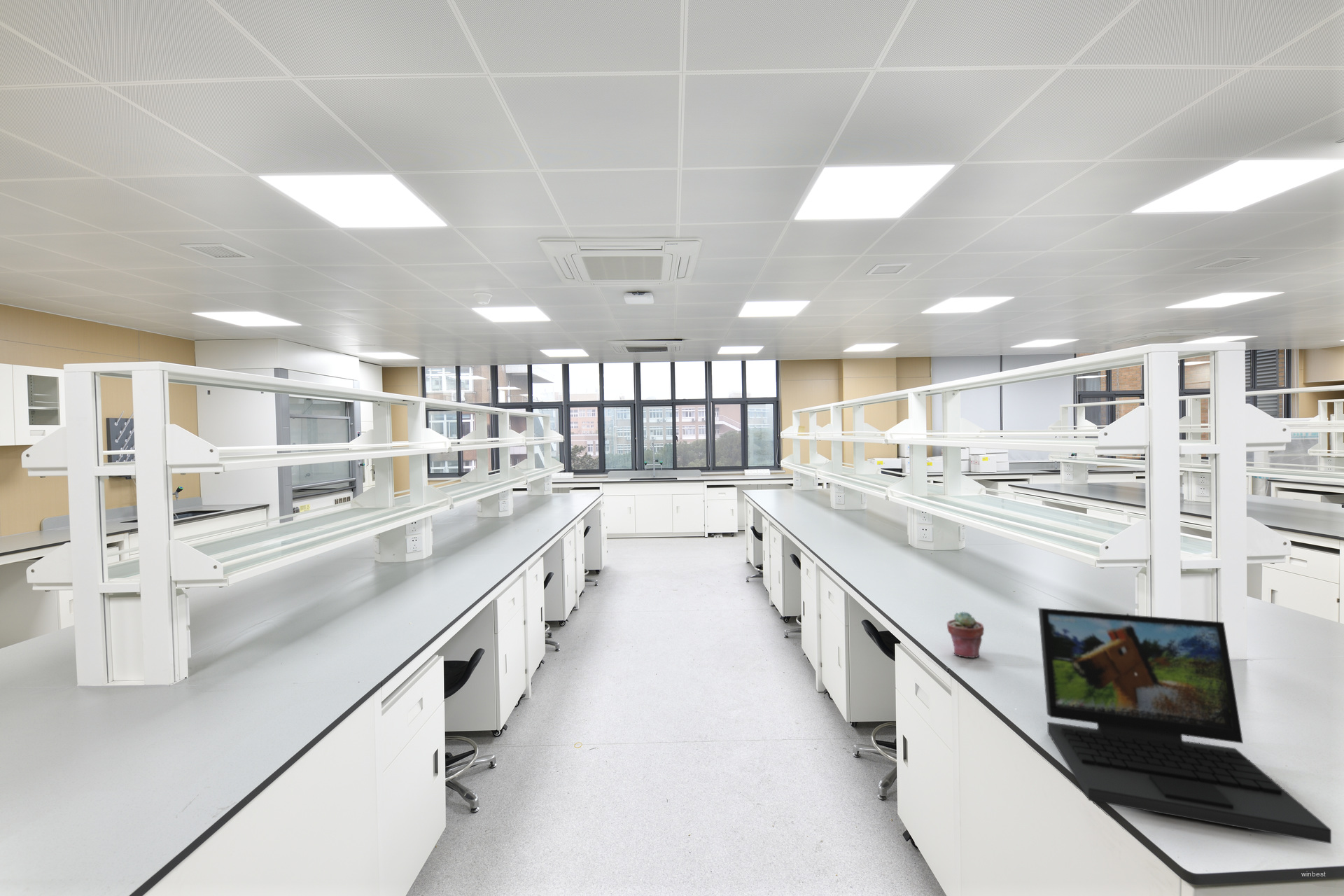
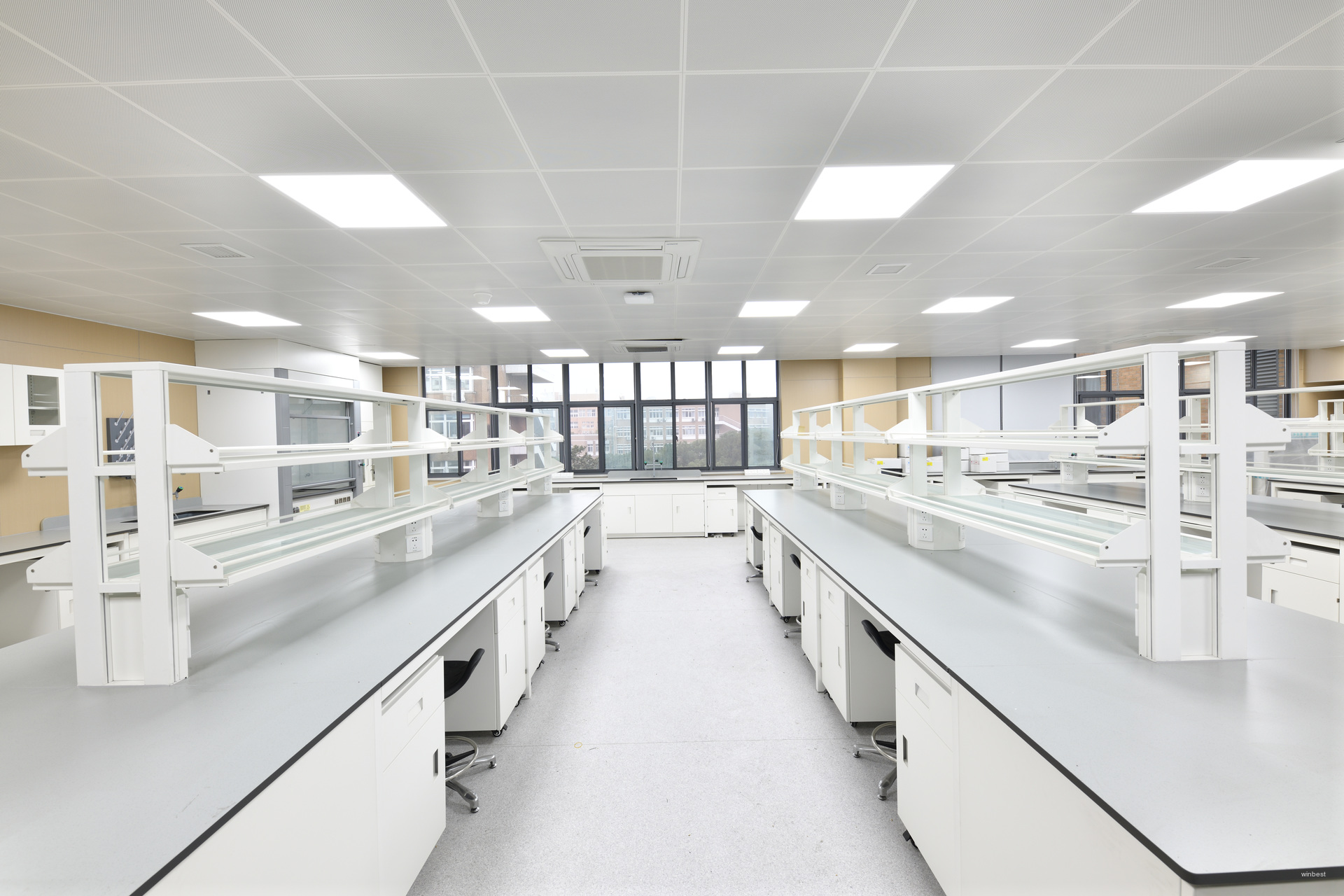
- laptop (1157, 701)
- potted succulent (965, 632)
